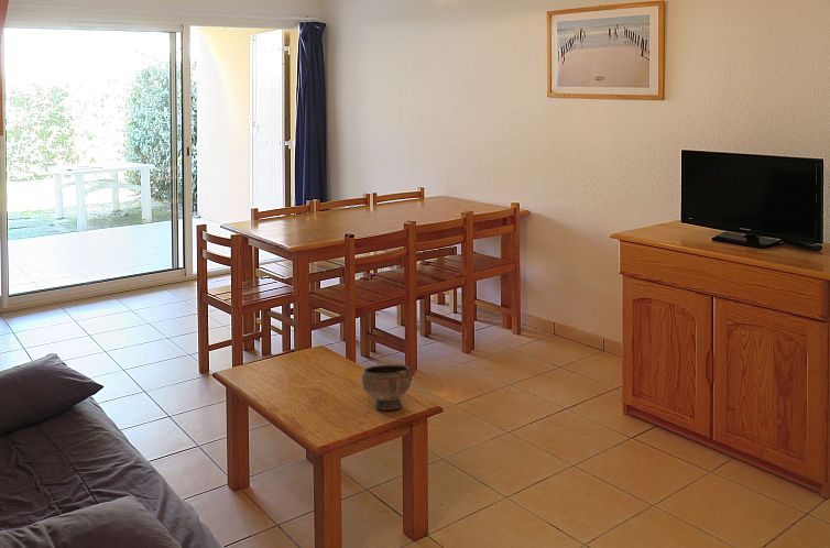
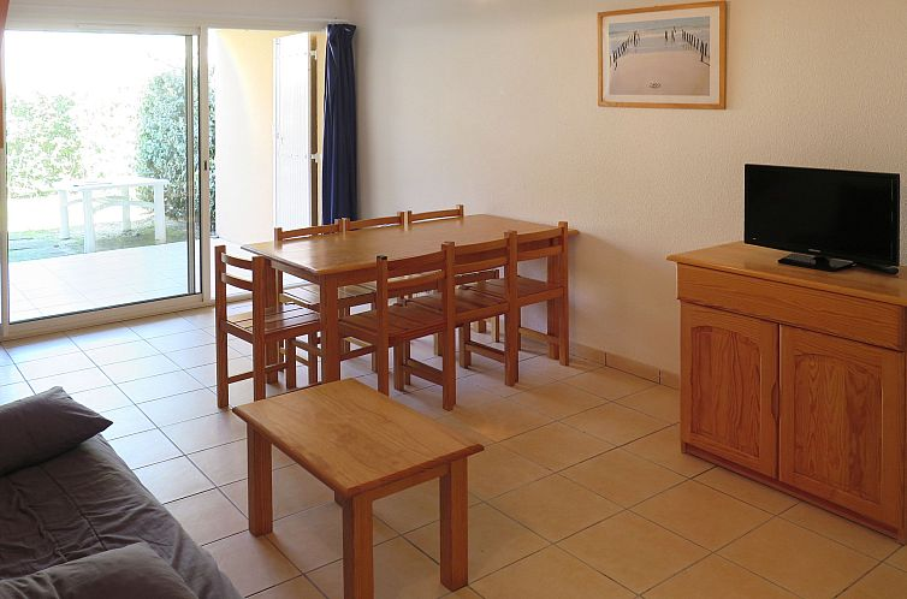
- bowl (386, 386)
